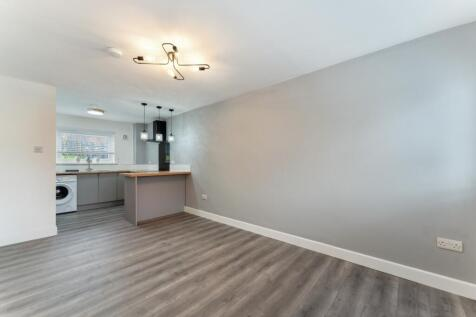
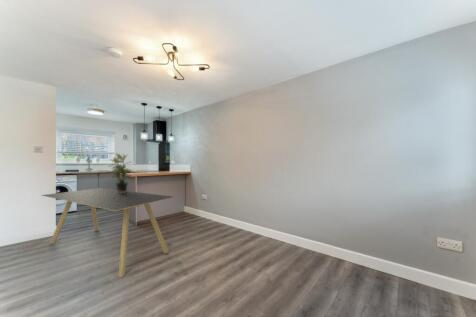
+ dining table (97, 221)
+ potted plant (120, 172)
